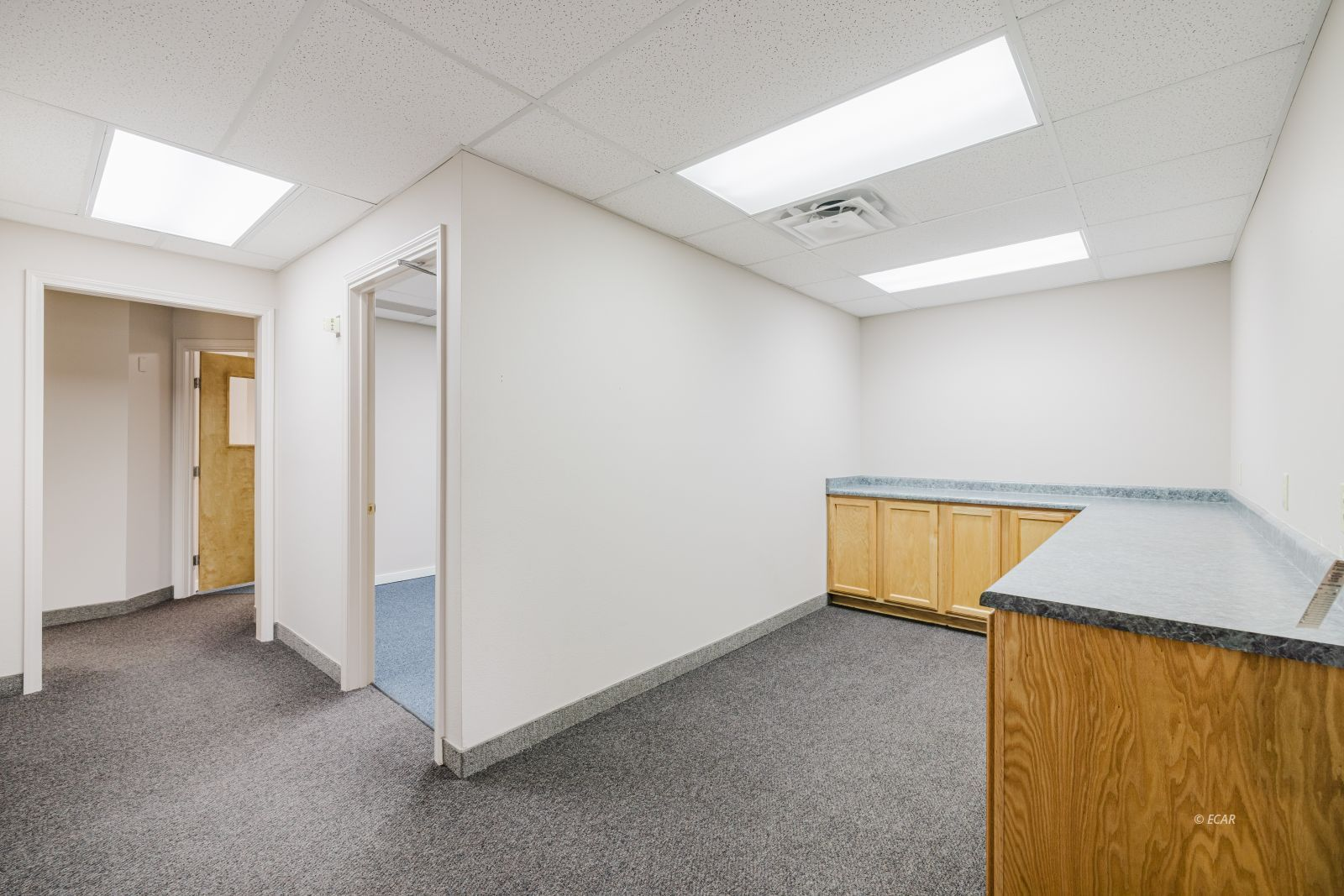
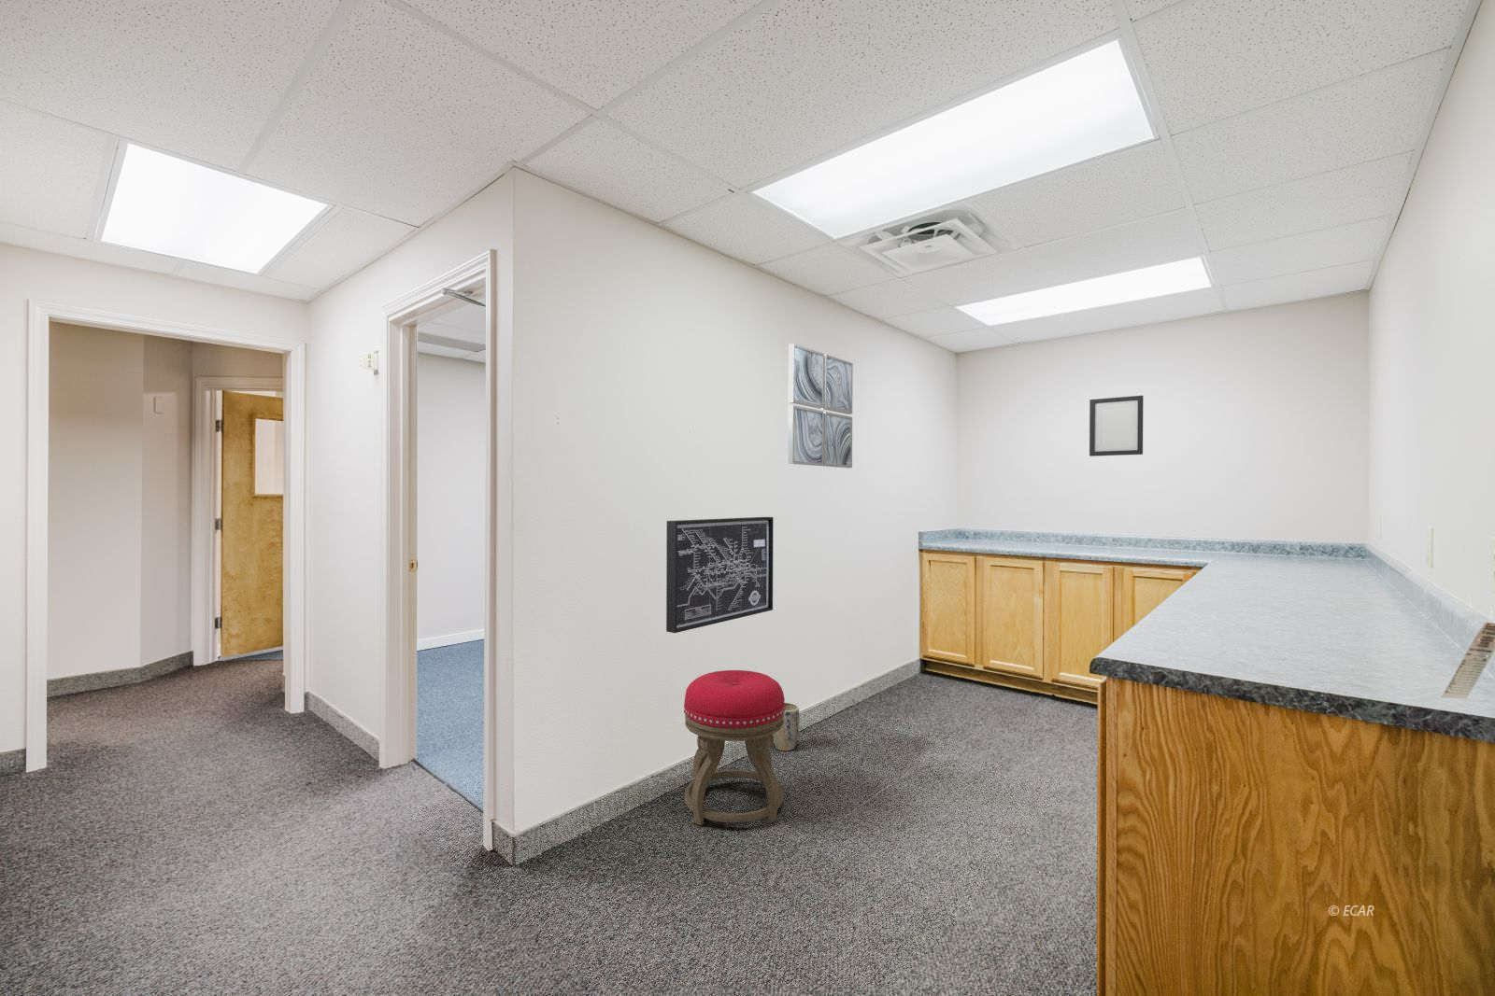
+ picture frame (1116, 426)
+ wall art (724, 568)
+ wall art (822, 410)
+ plant pot (785, 726)
+ stool (733, 740)
